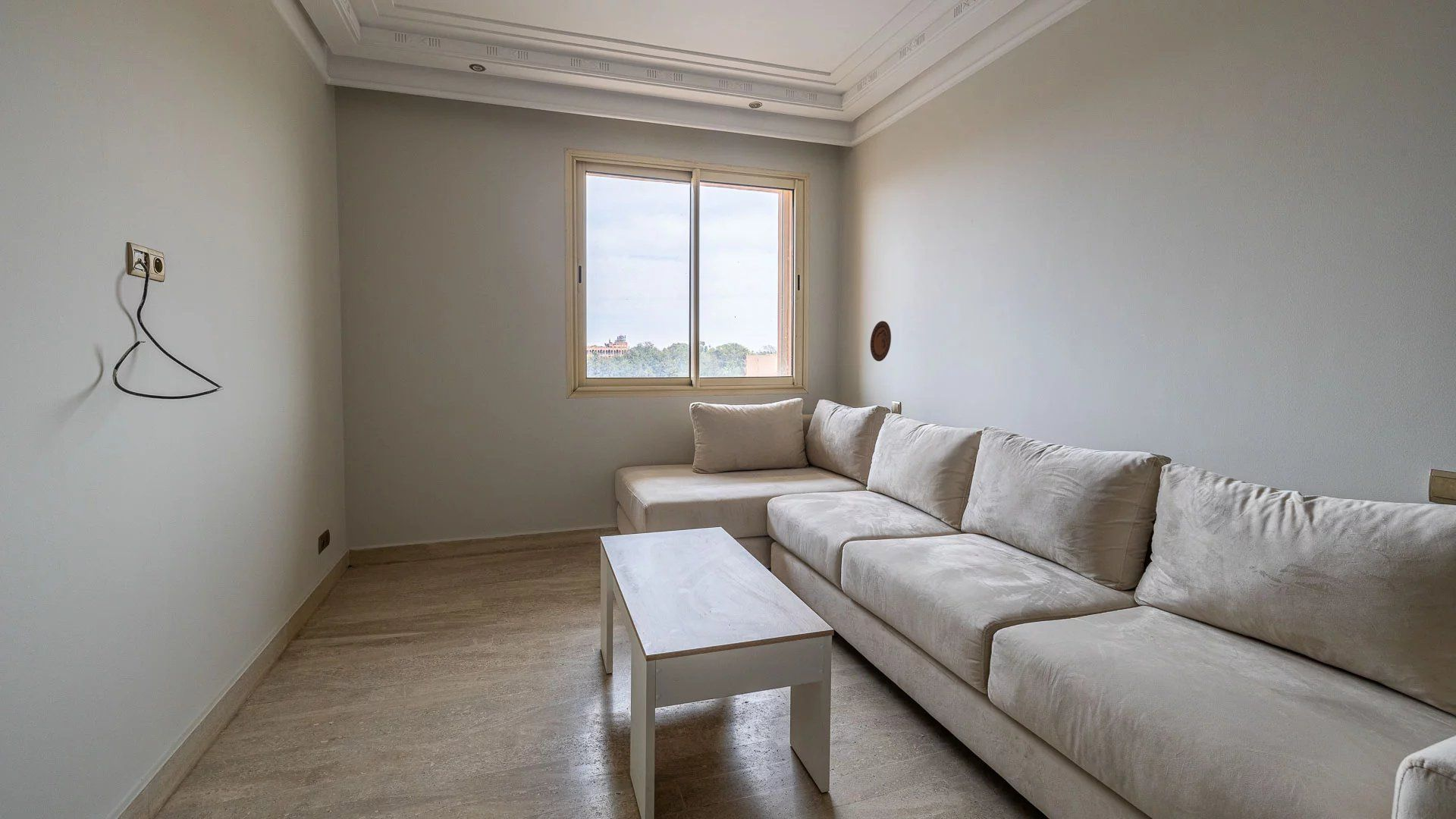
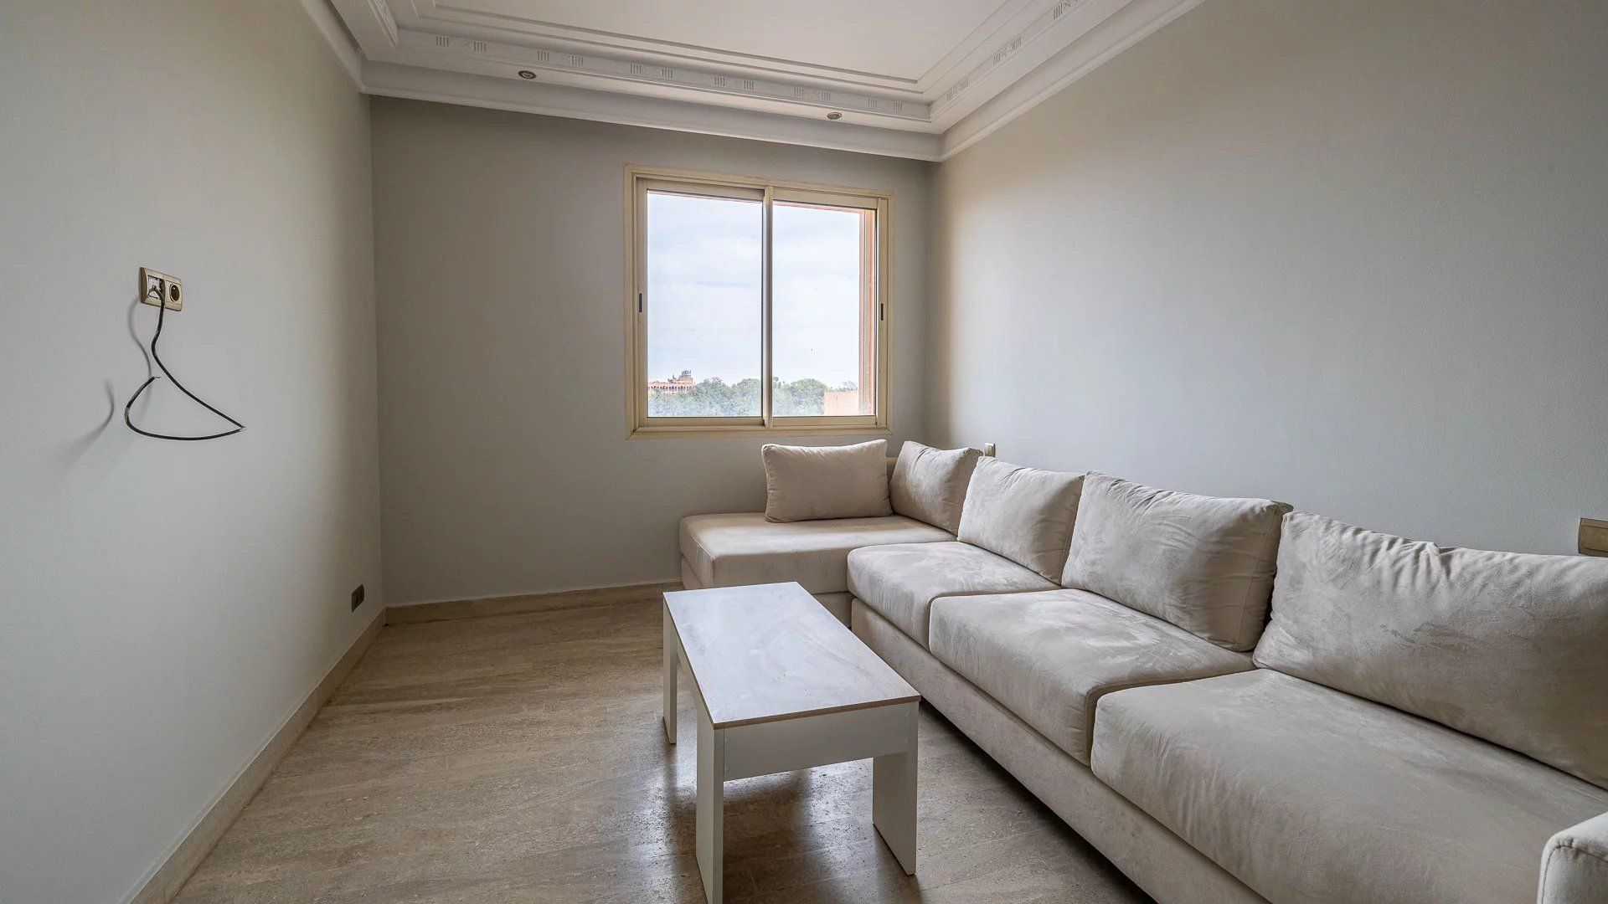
- decorative plate (880, 341)
